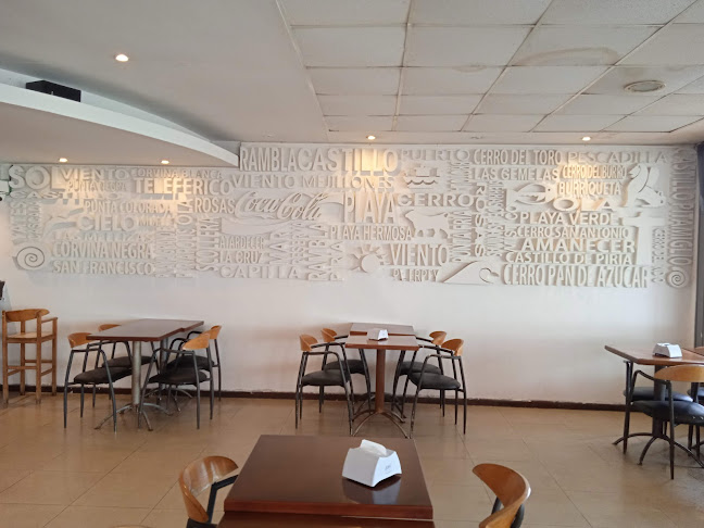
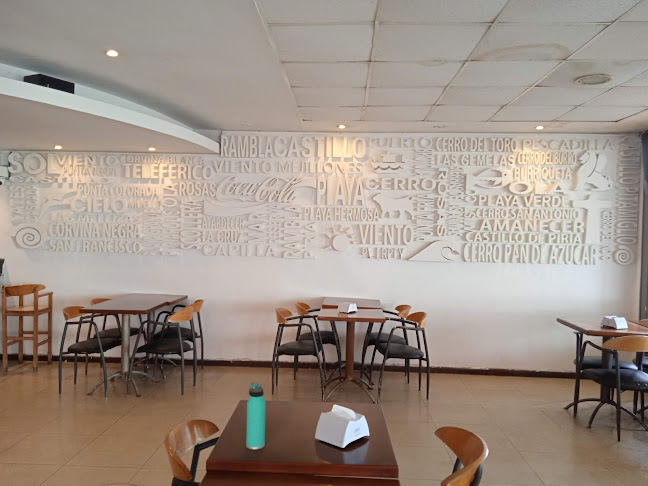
+ thermos bottle (256, 415)
